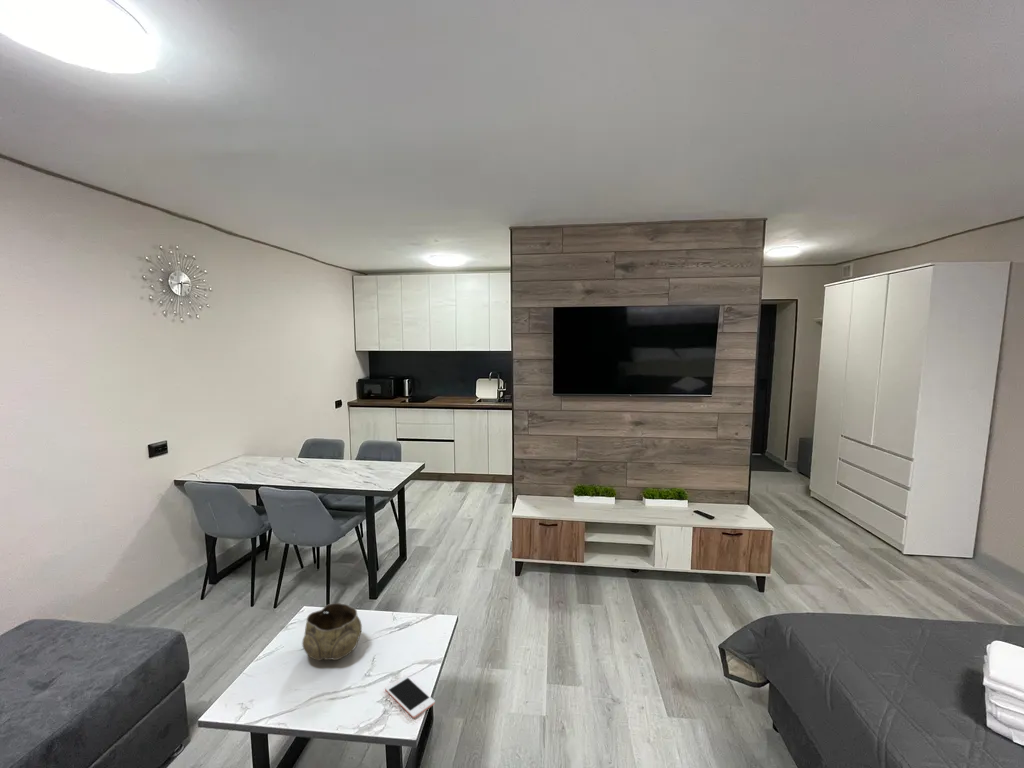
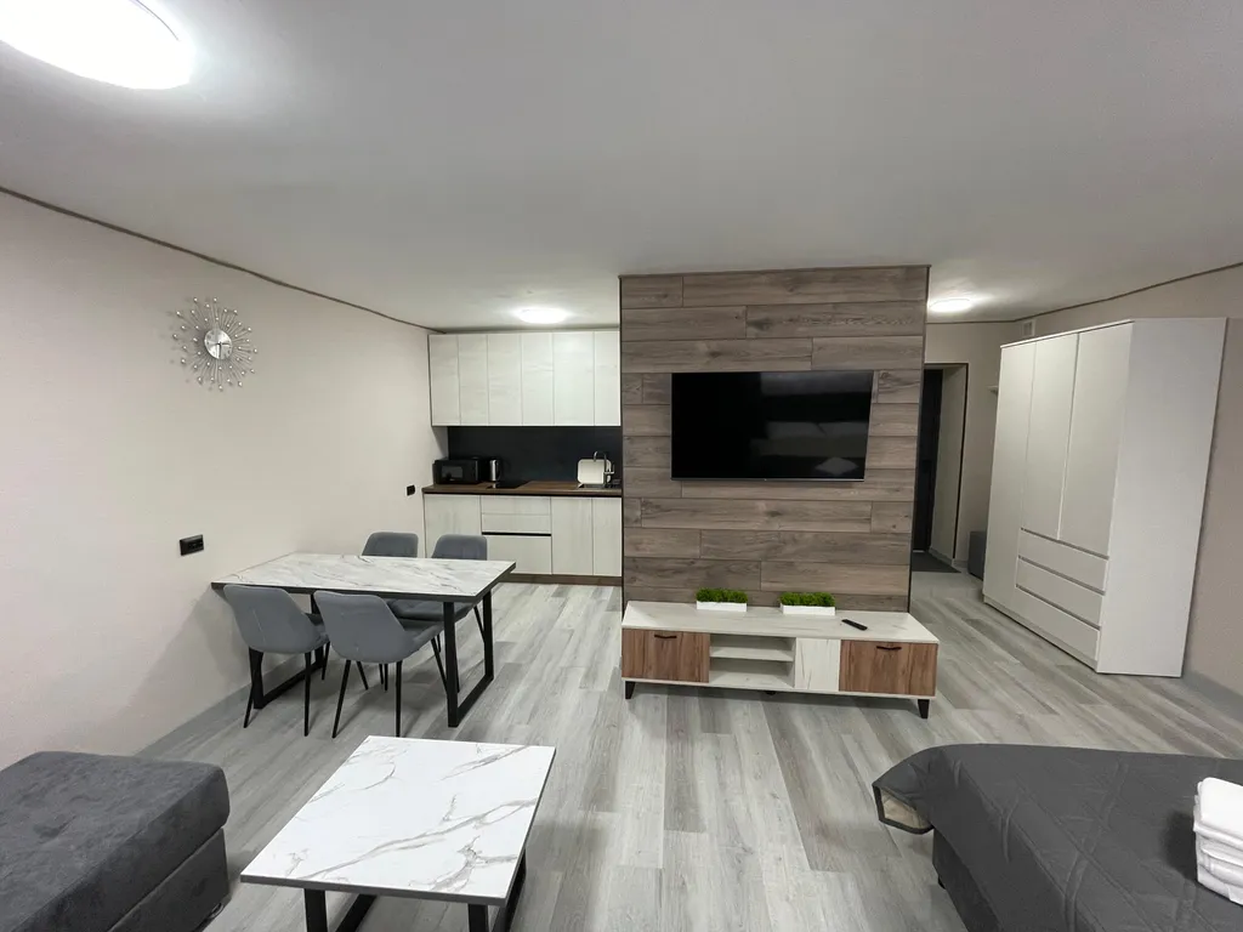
- cell phone (409, 695)
- decorative bowl (333, 633)
